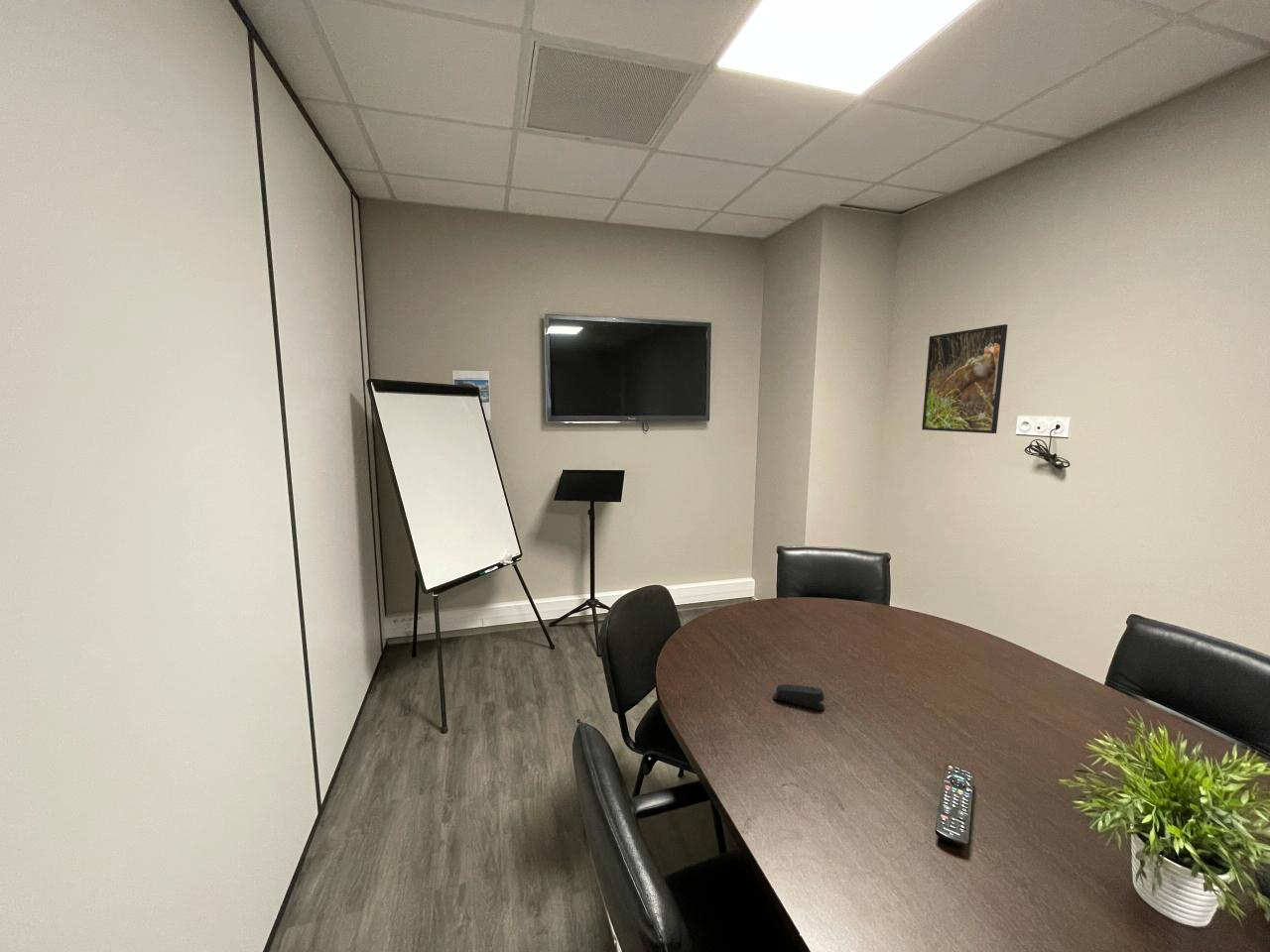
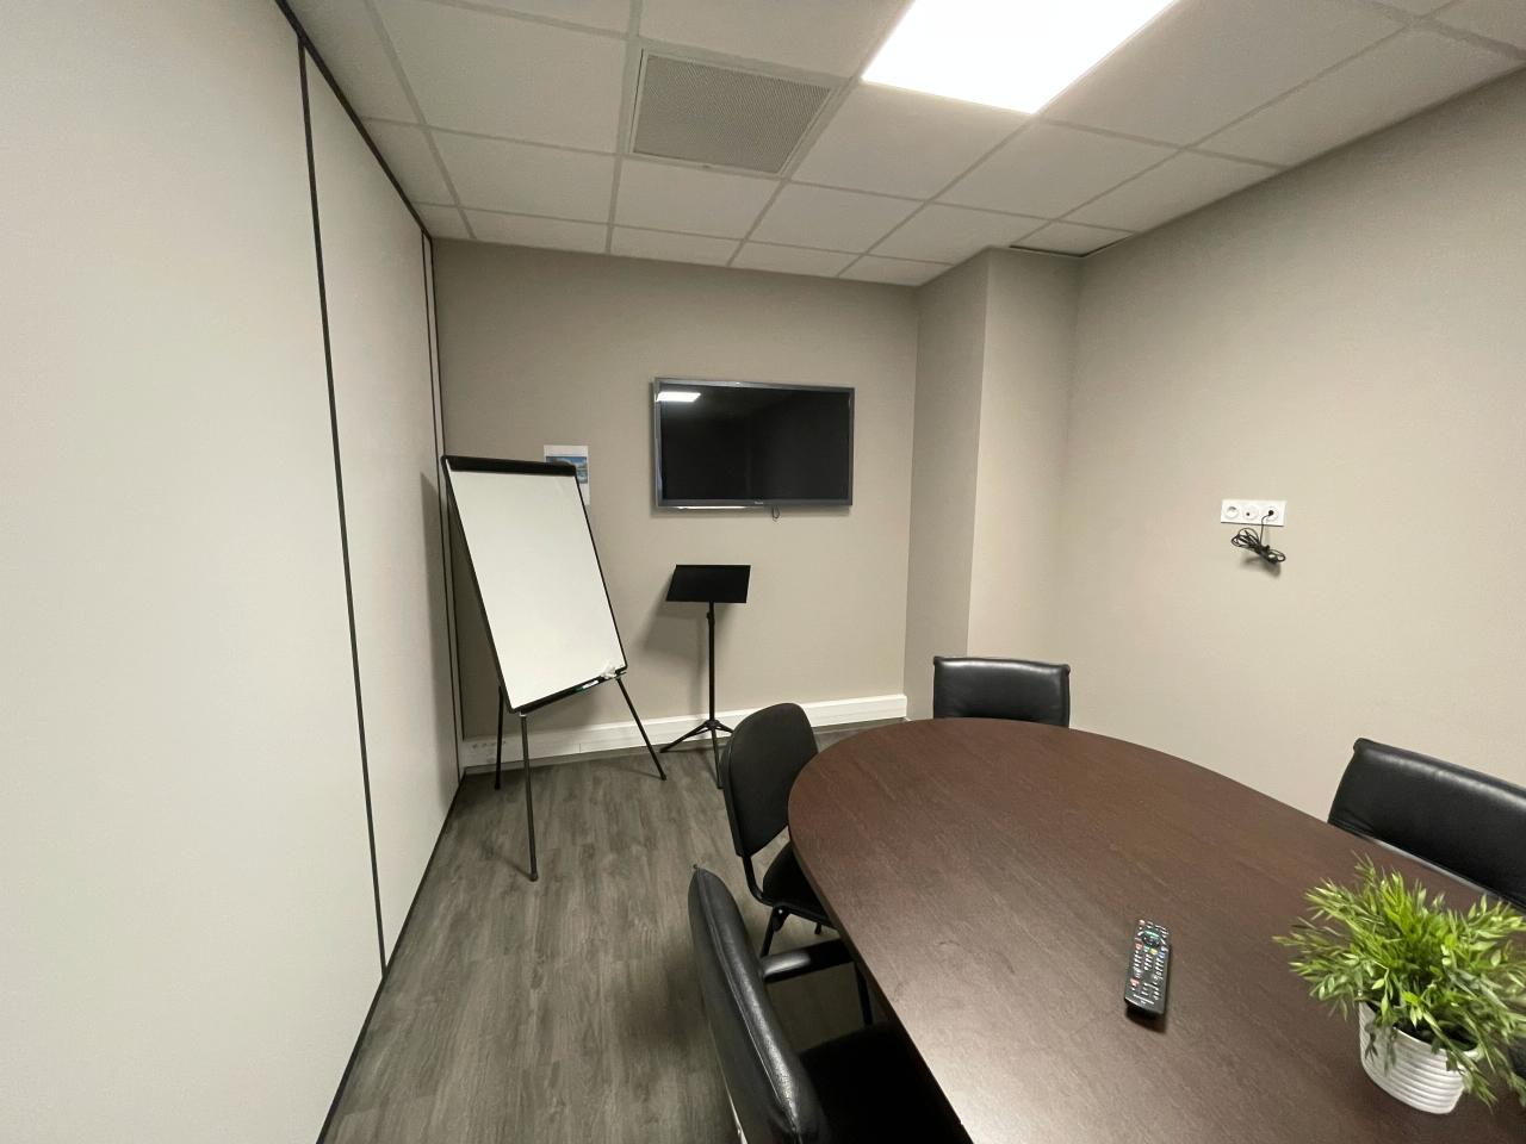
- stapler (798, 693)
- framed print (960, 382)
